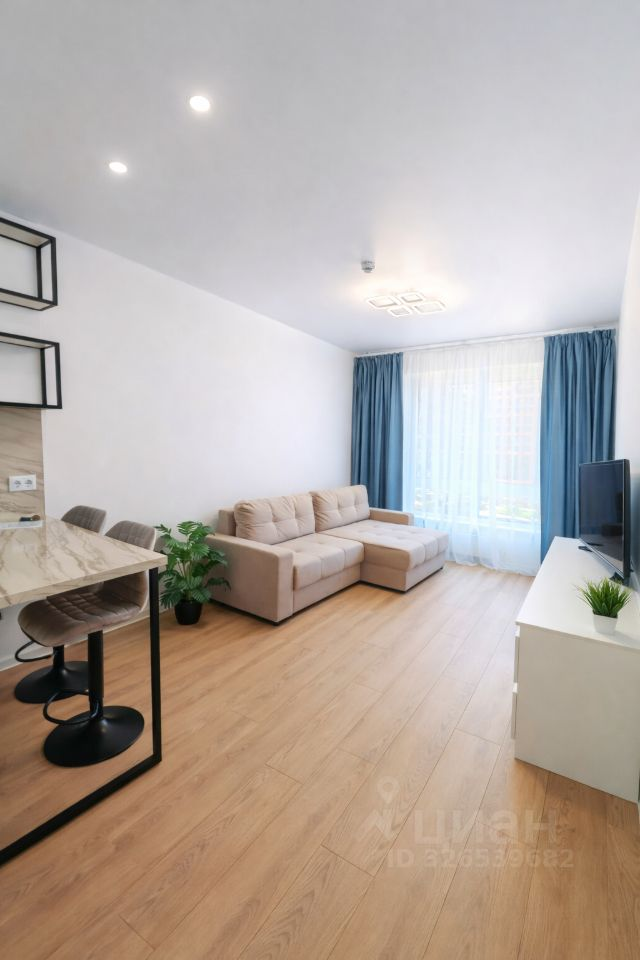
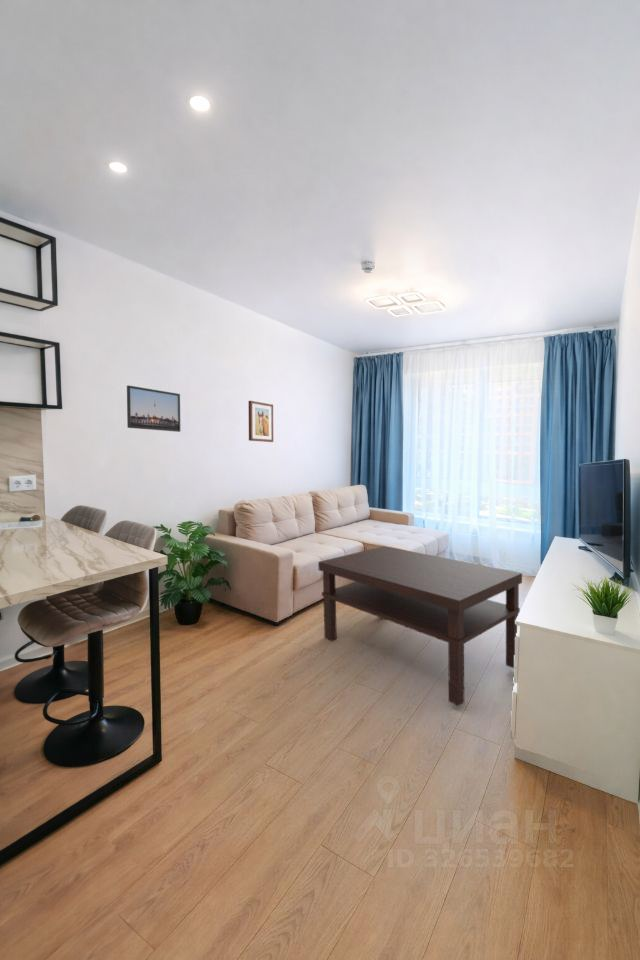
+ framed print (155, 409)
+ coffee table (412, 609)
+ wall art (261, 422)
